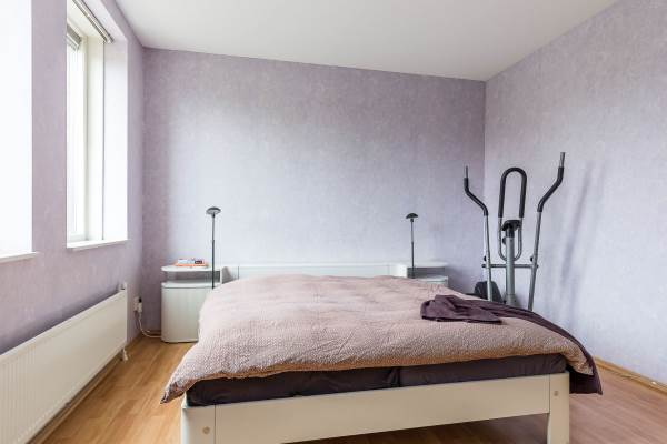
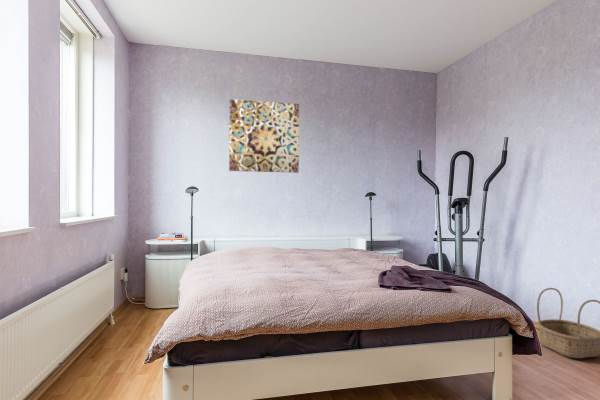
+ basket (569, 322)
+ wall art (264, 136)
